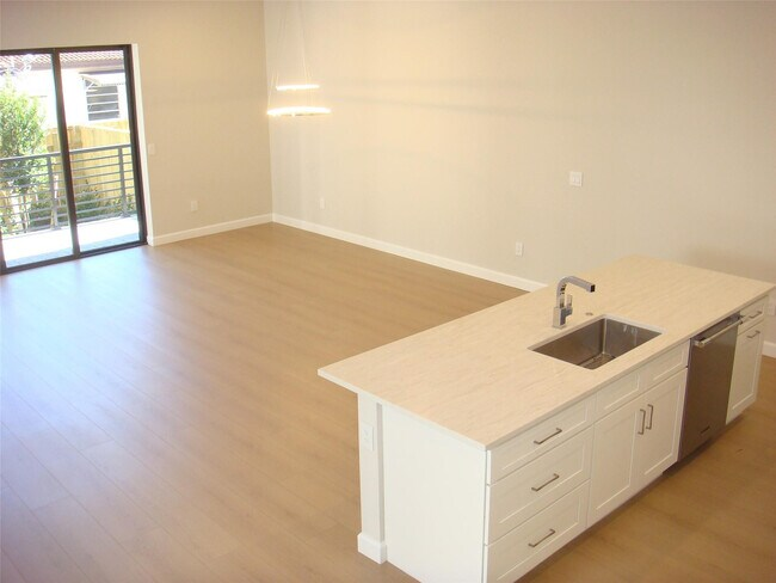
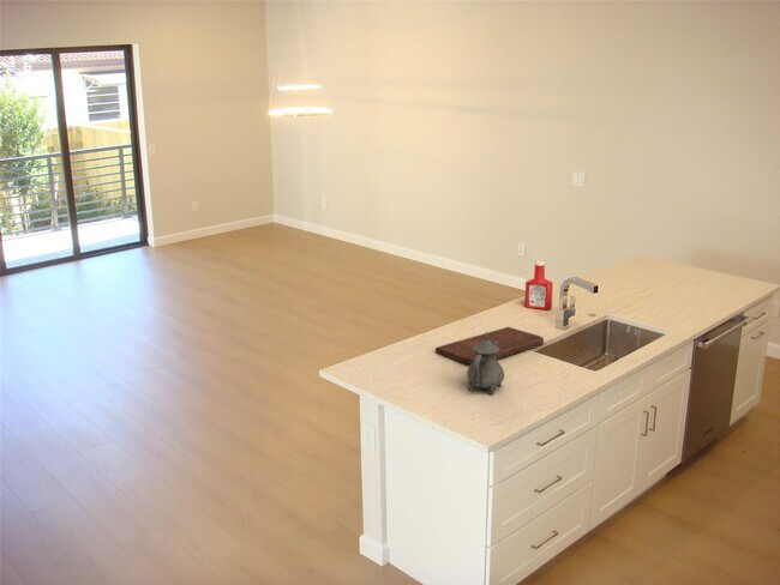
+ soap bottle (539, 284)
+ cutting board (492, 342)
+ teapot (486, 360)
